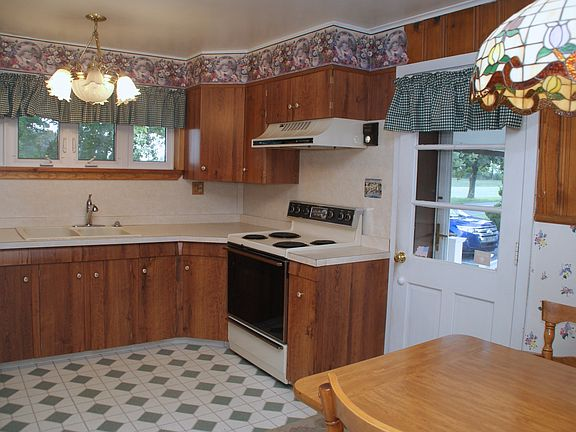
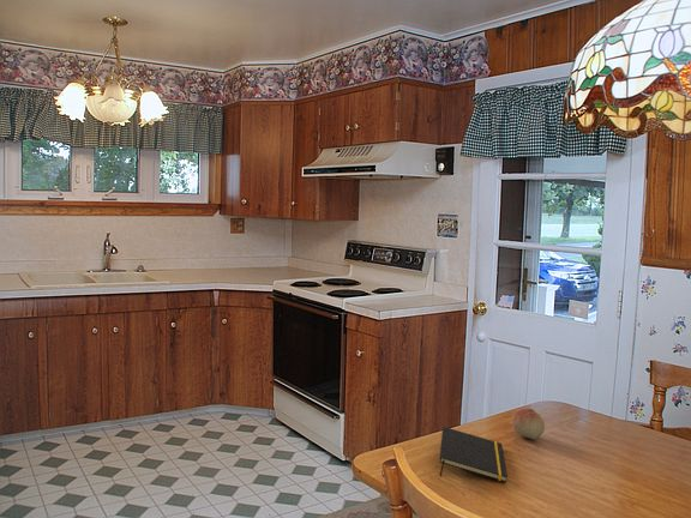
+ notepad (471, 452)
+ fruit (529, 423)
